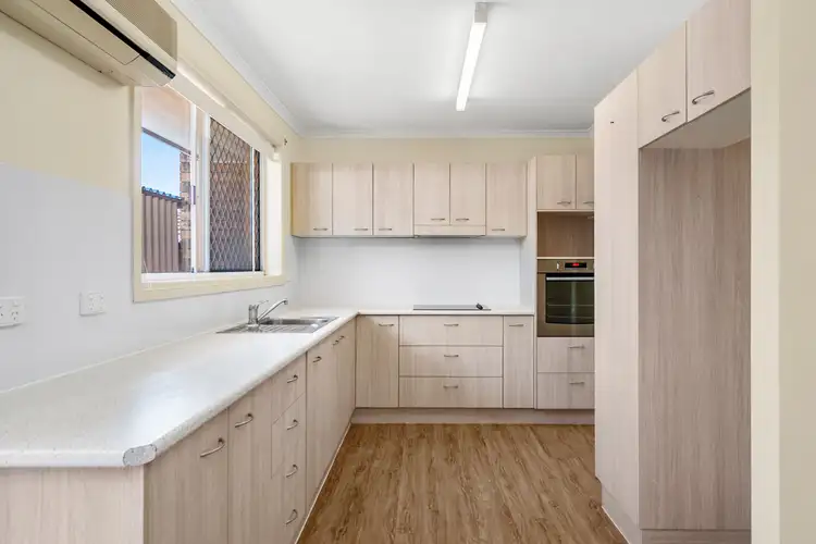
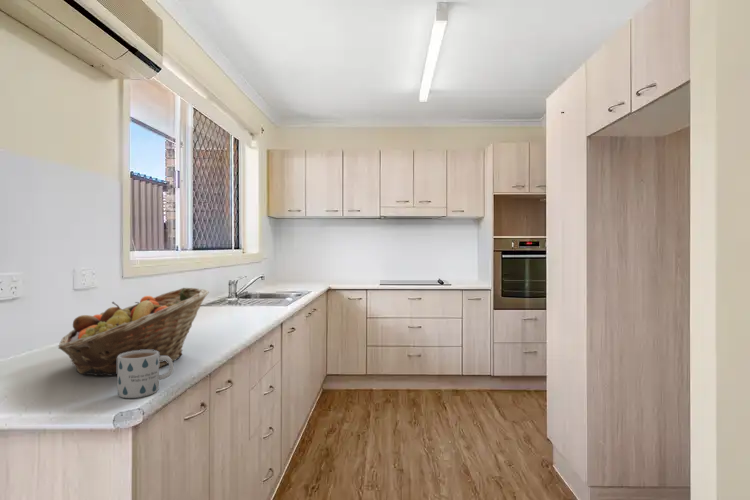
+ fruit basket (138, 325)
+ mug (146, 372)
